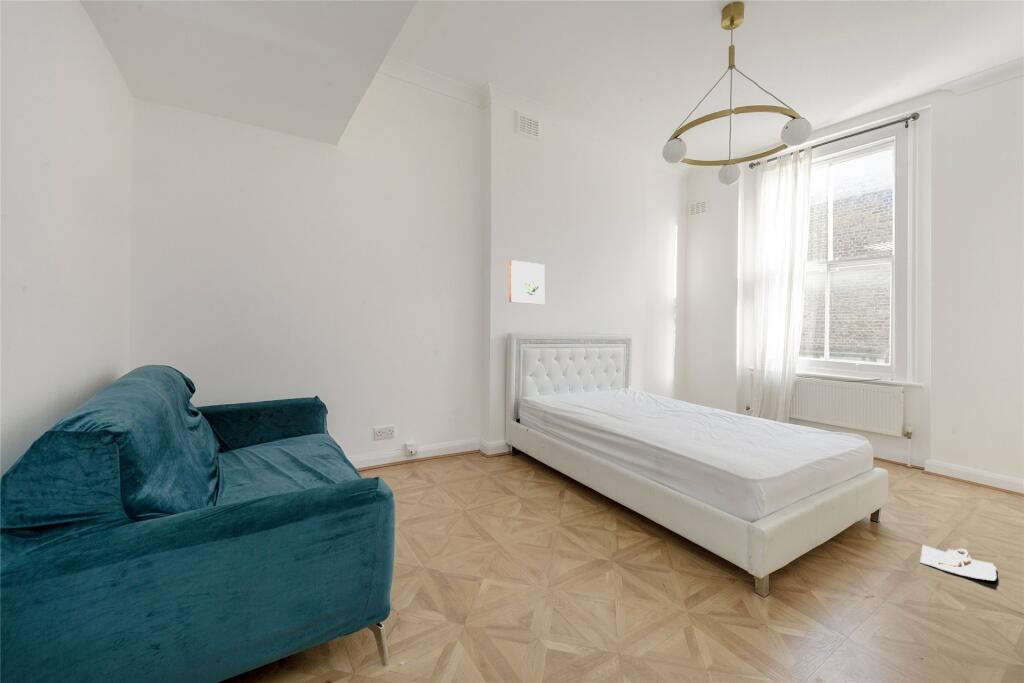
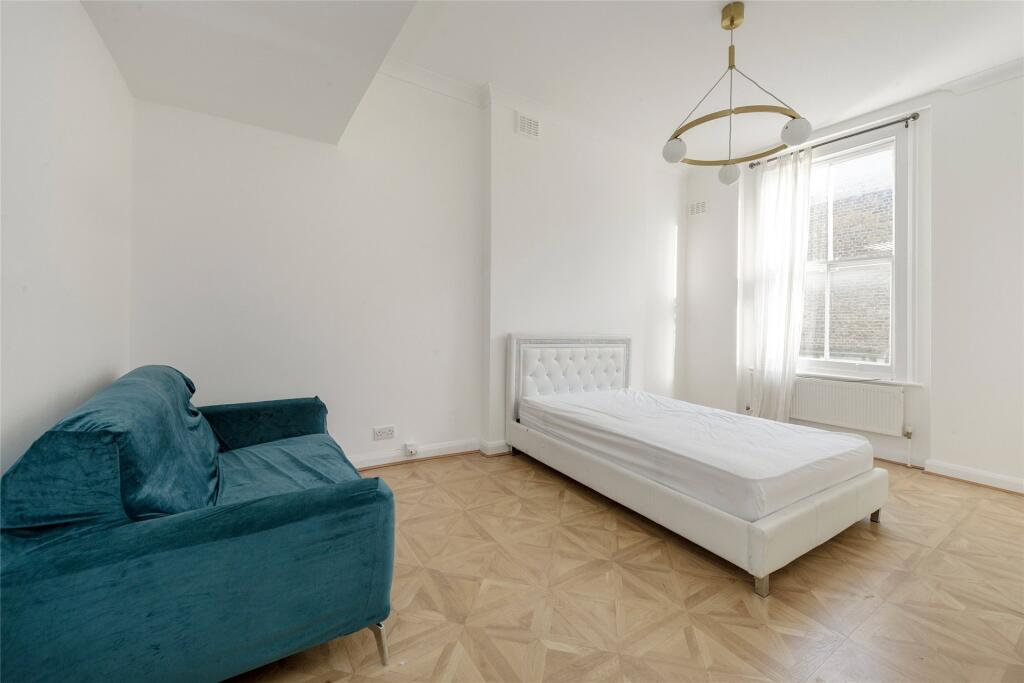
- wall art (527, 282)
- shoe (955, 558)
